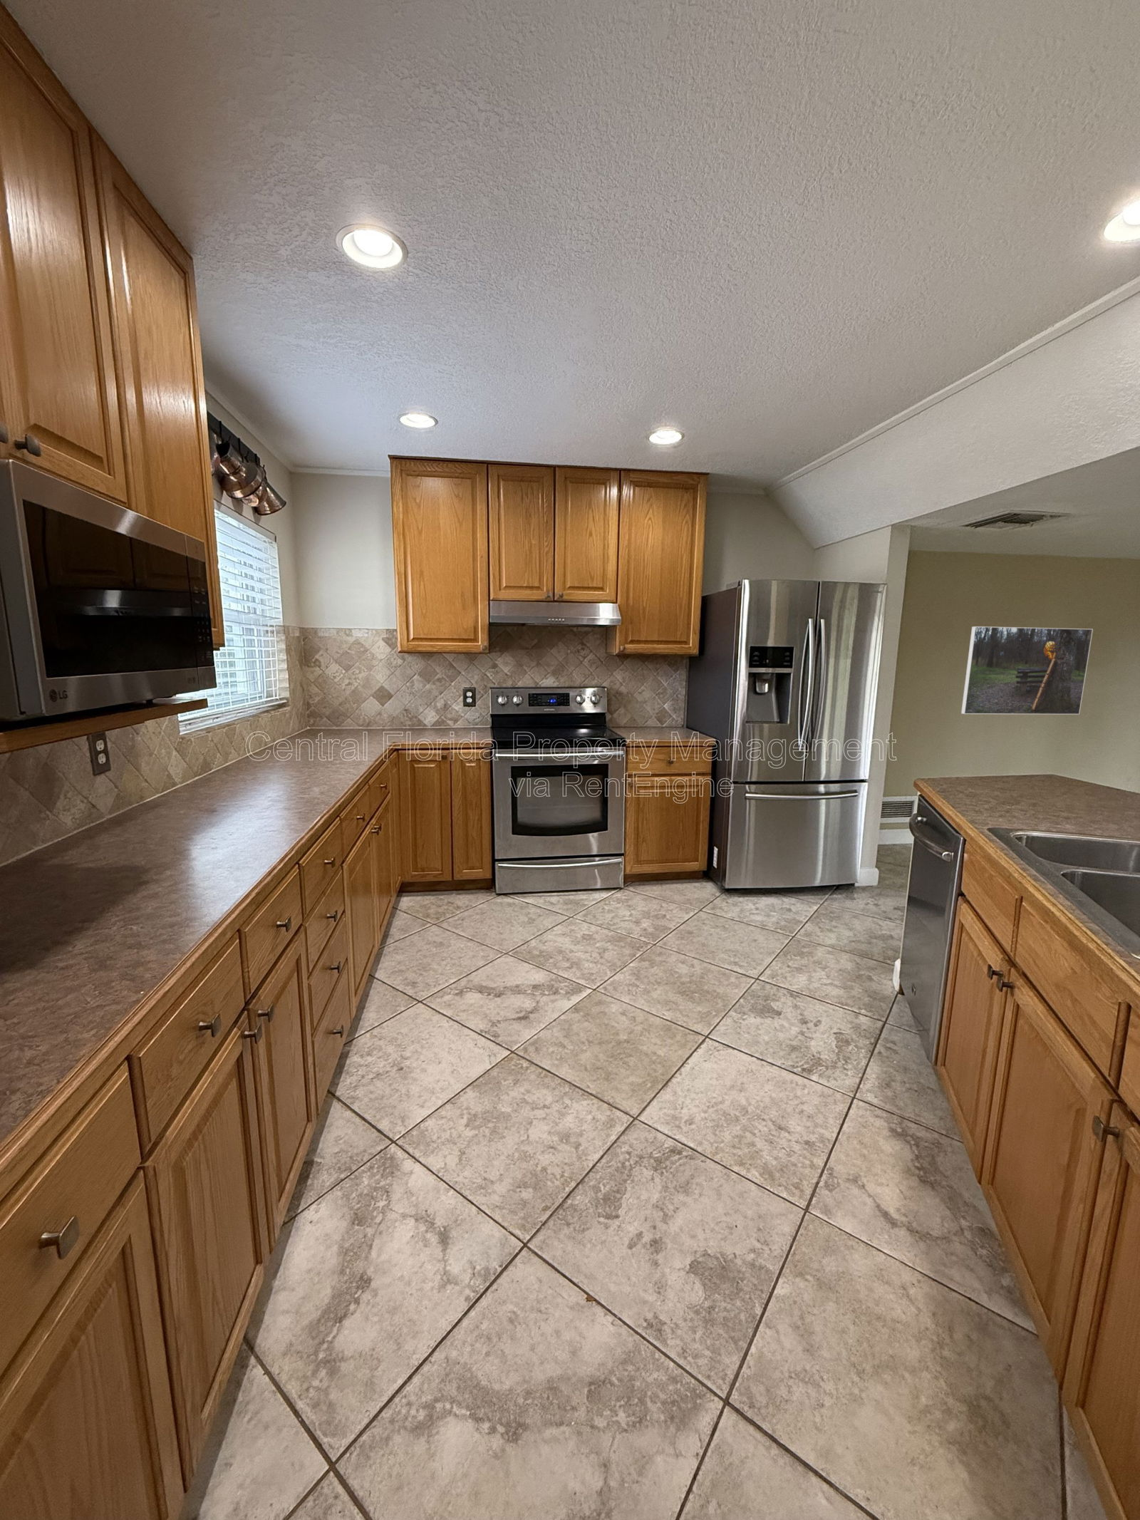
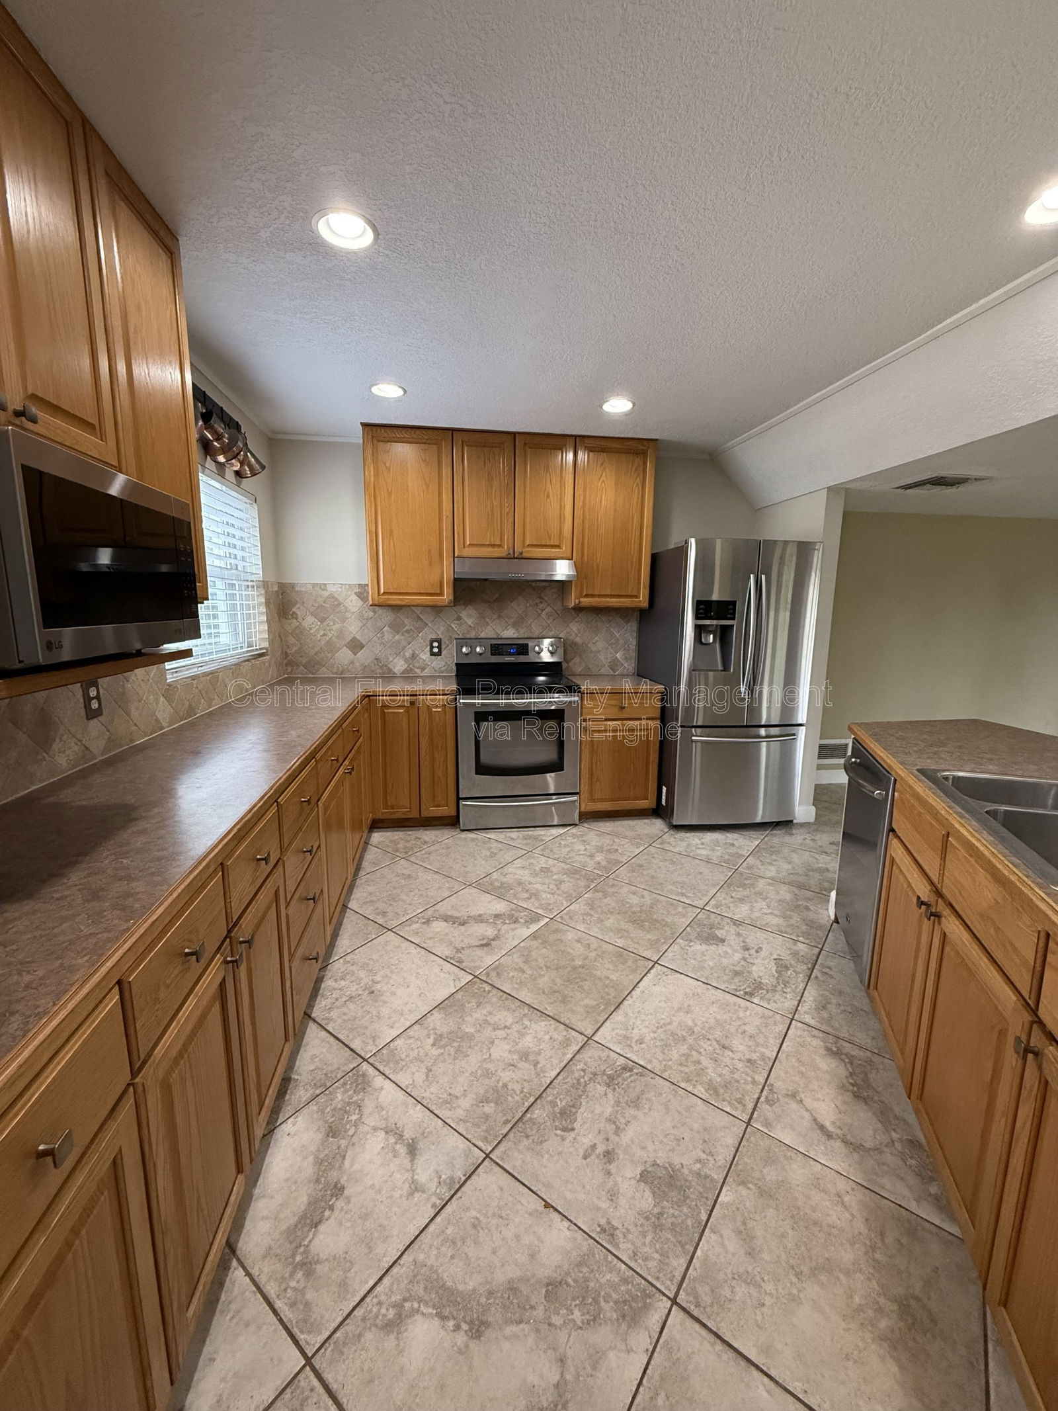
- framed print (1026, 671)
